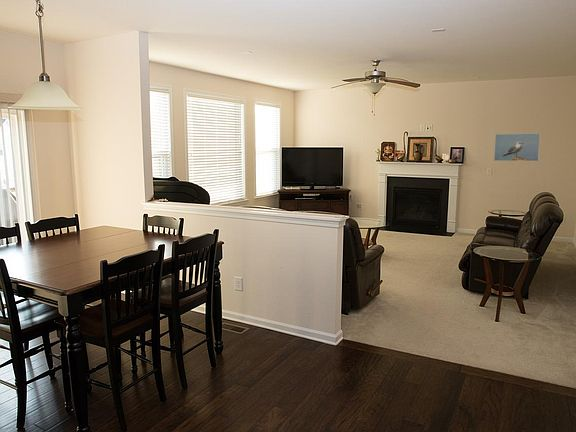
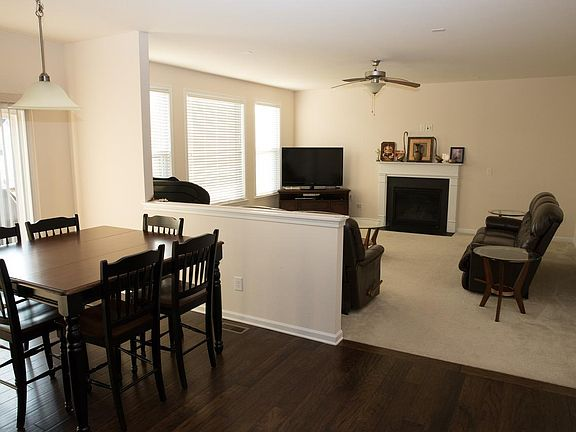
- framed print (516, 147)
